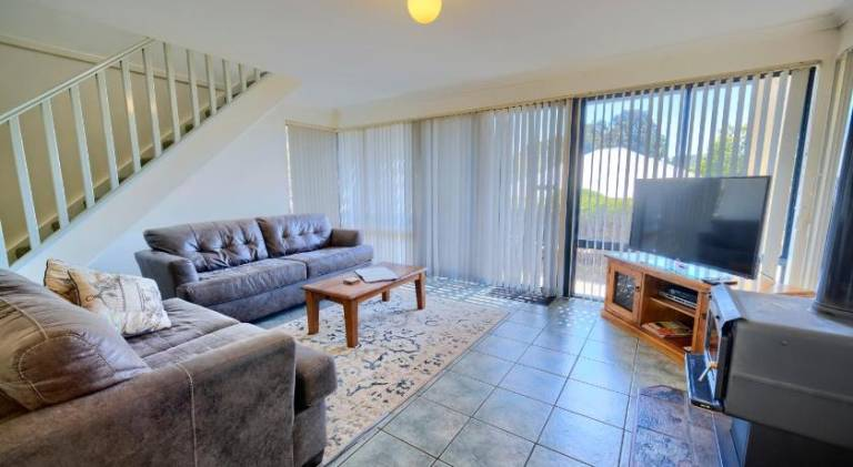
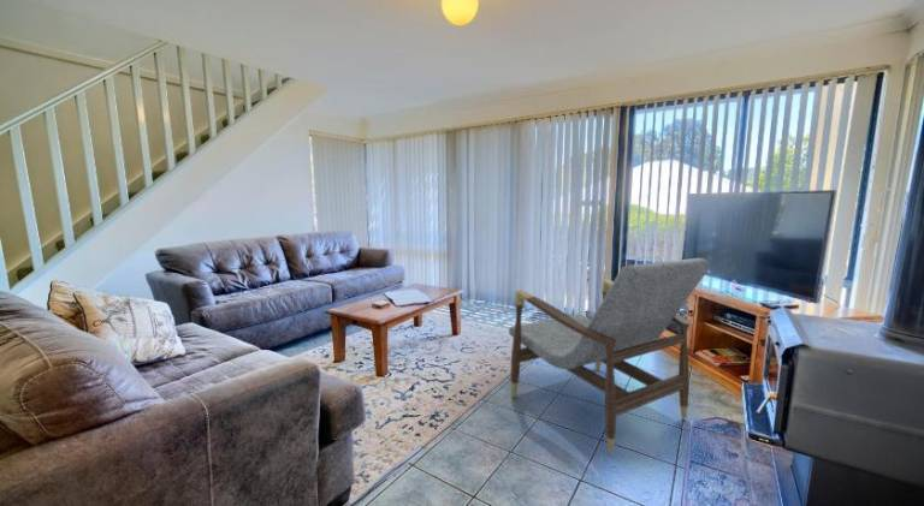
+ armchair (597, 329)
